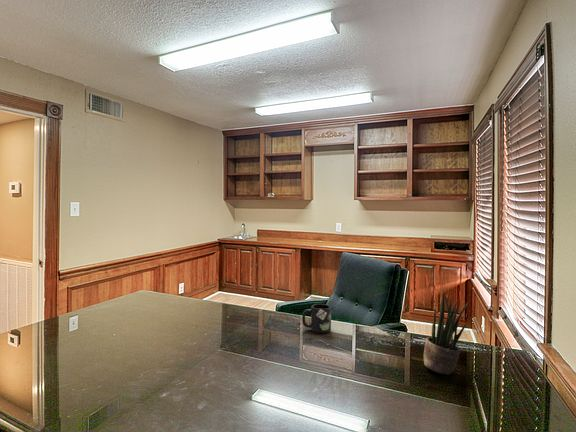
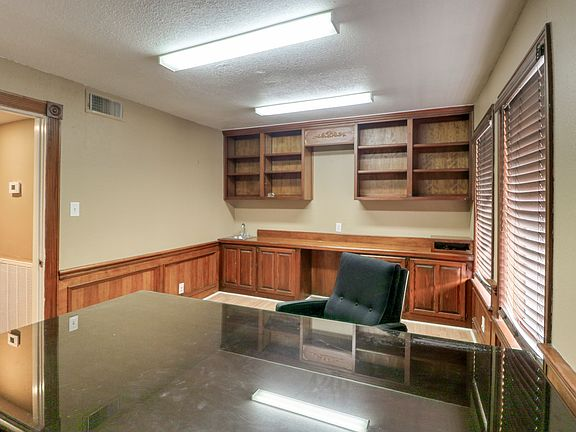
- potted plant (445, 331)
- mug (316, 318)
